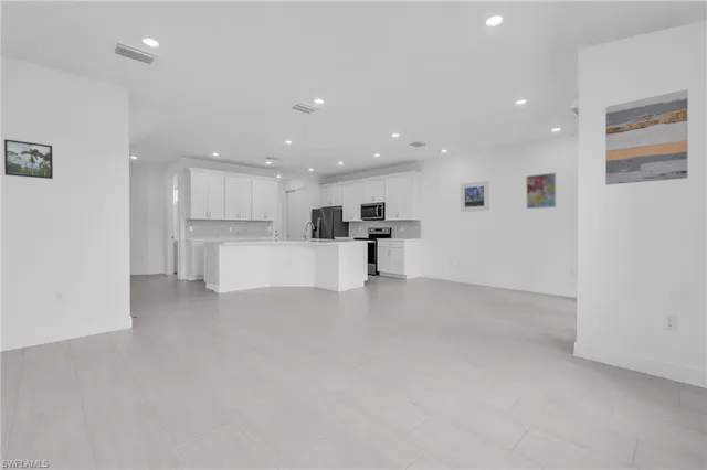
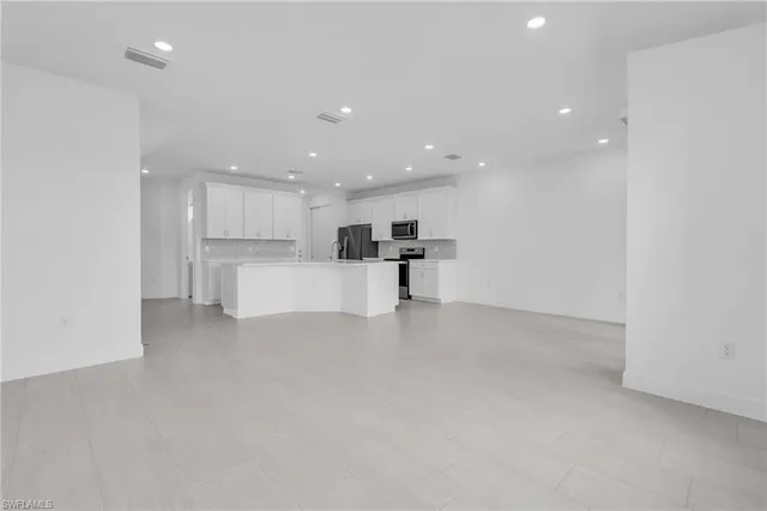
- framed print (474, 196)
- wall art (644, 140)
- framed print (29, 159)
- wall art (540, 191)
